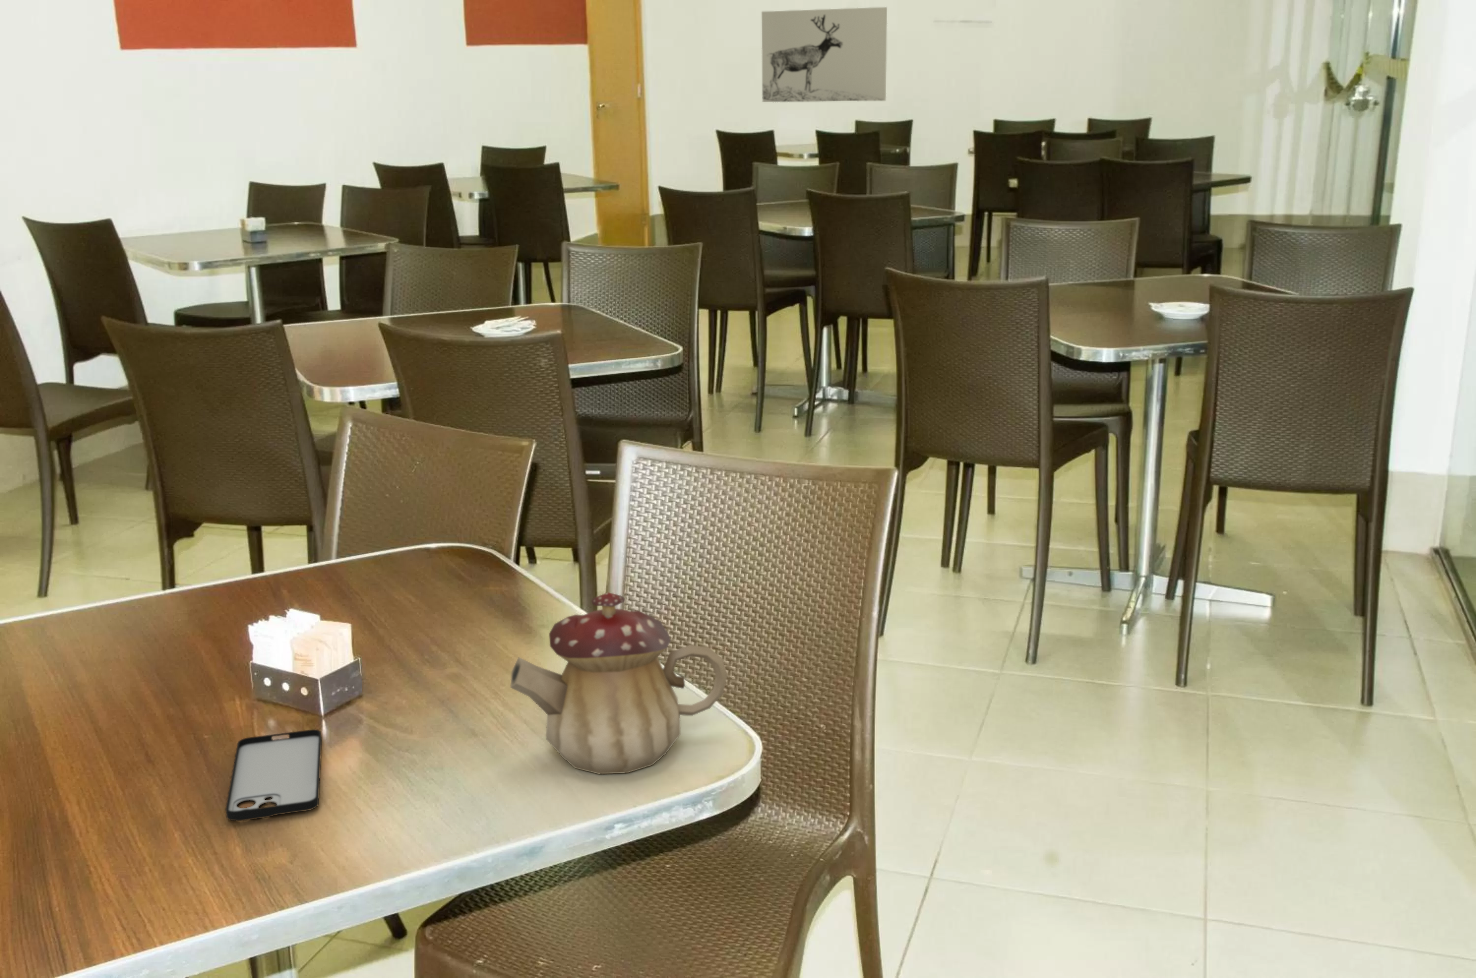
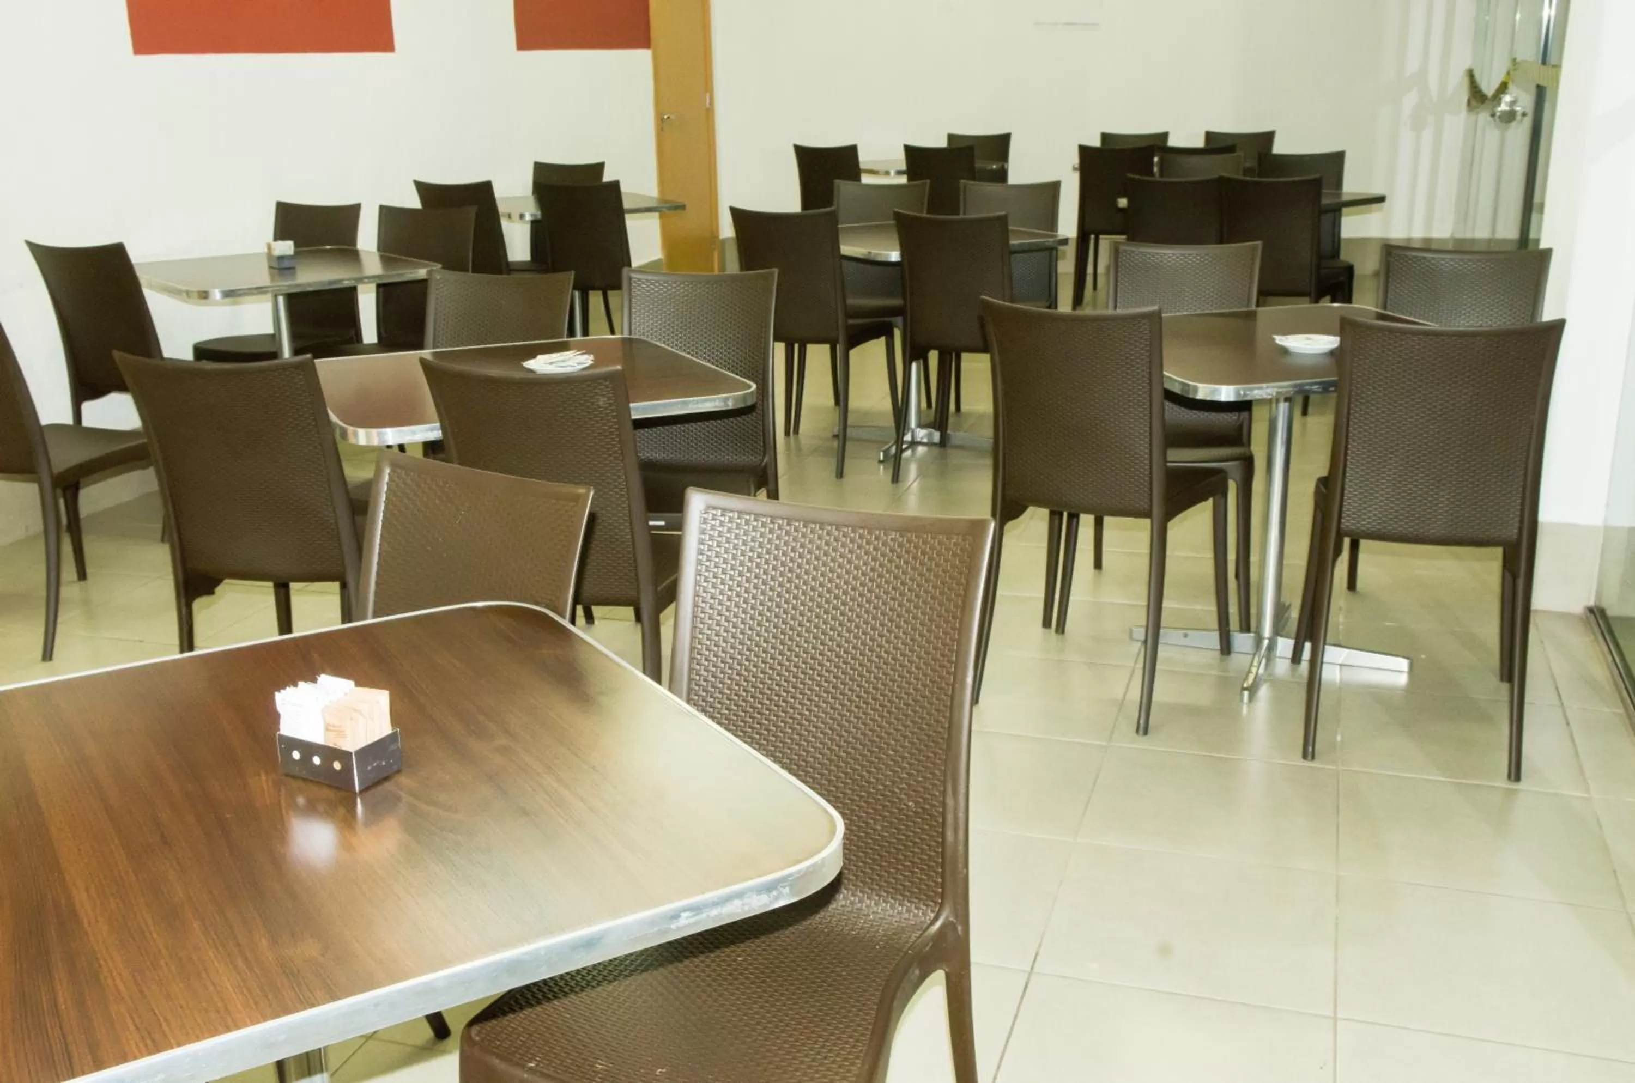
- wall art (823, 56)
- teapot (621, 670)
- smartphone (276, 772)
